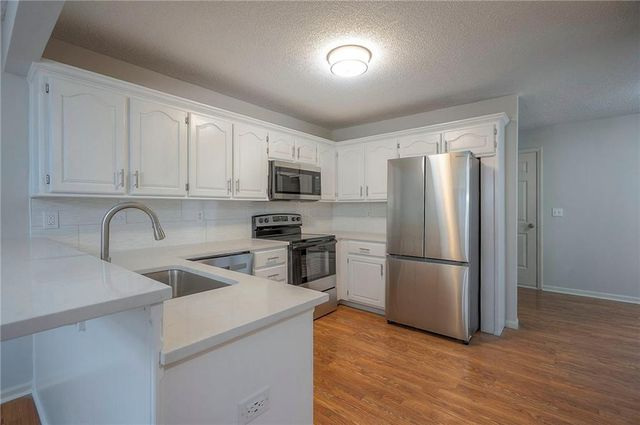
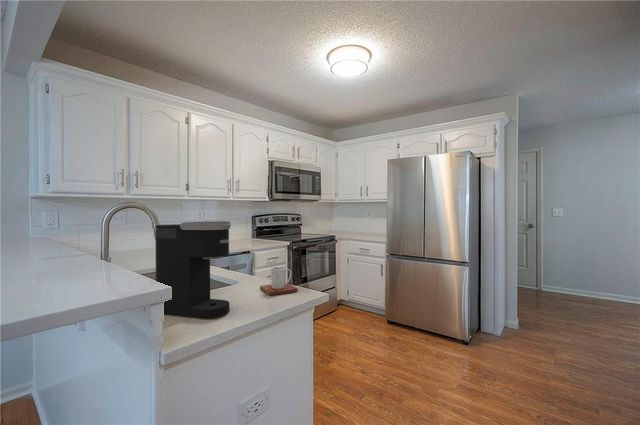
+ mug (278, 278)
+ coffee maker (193, 266)
